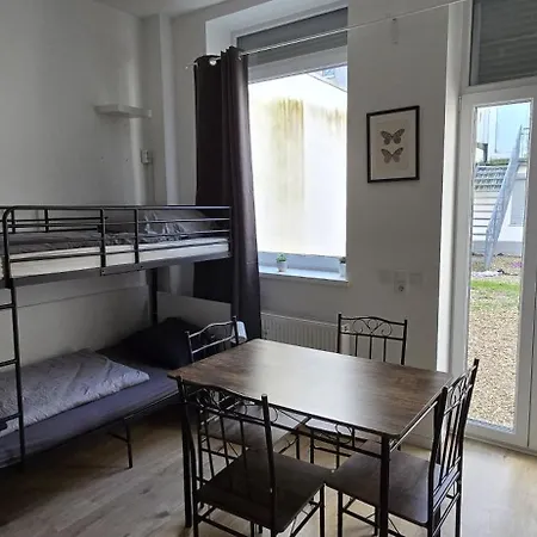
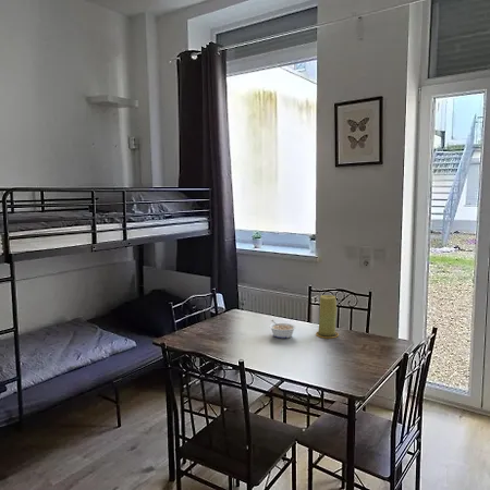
+ legume (281, 329)
+ candle (327, 315)
